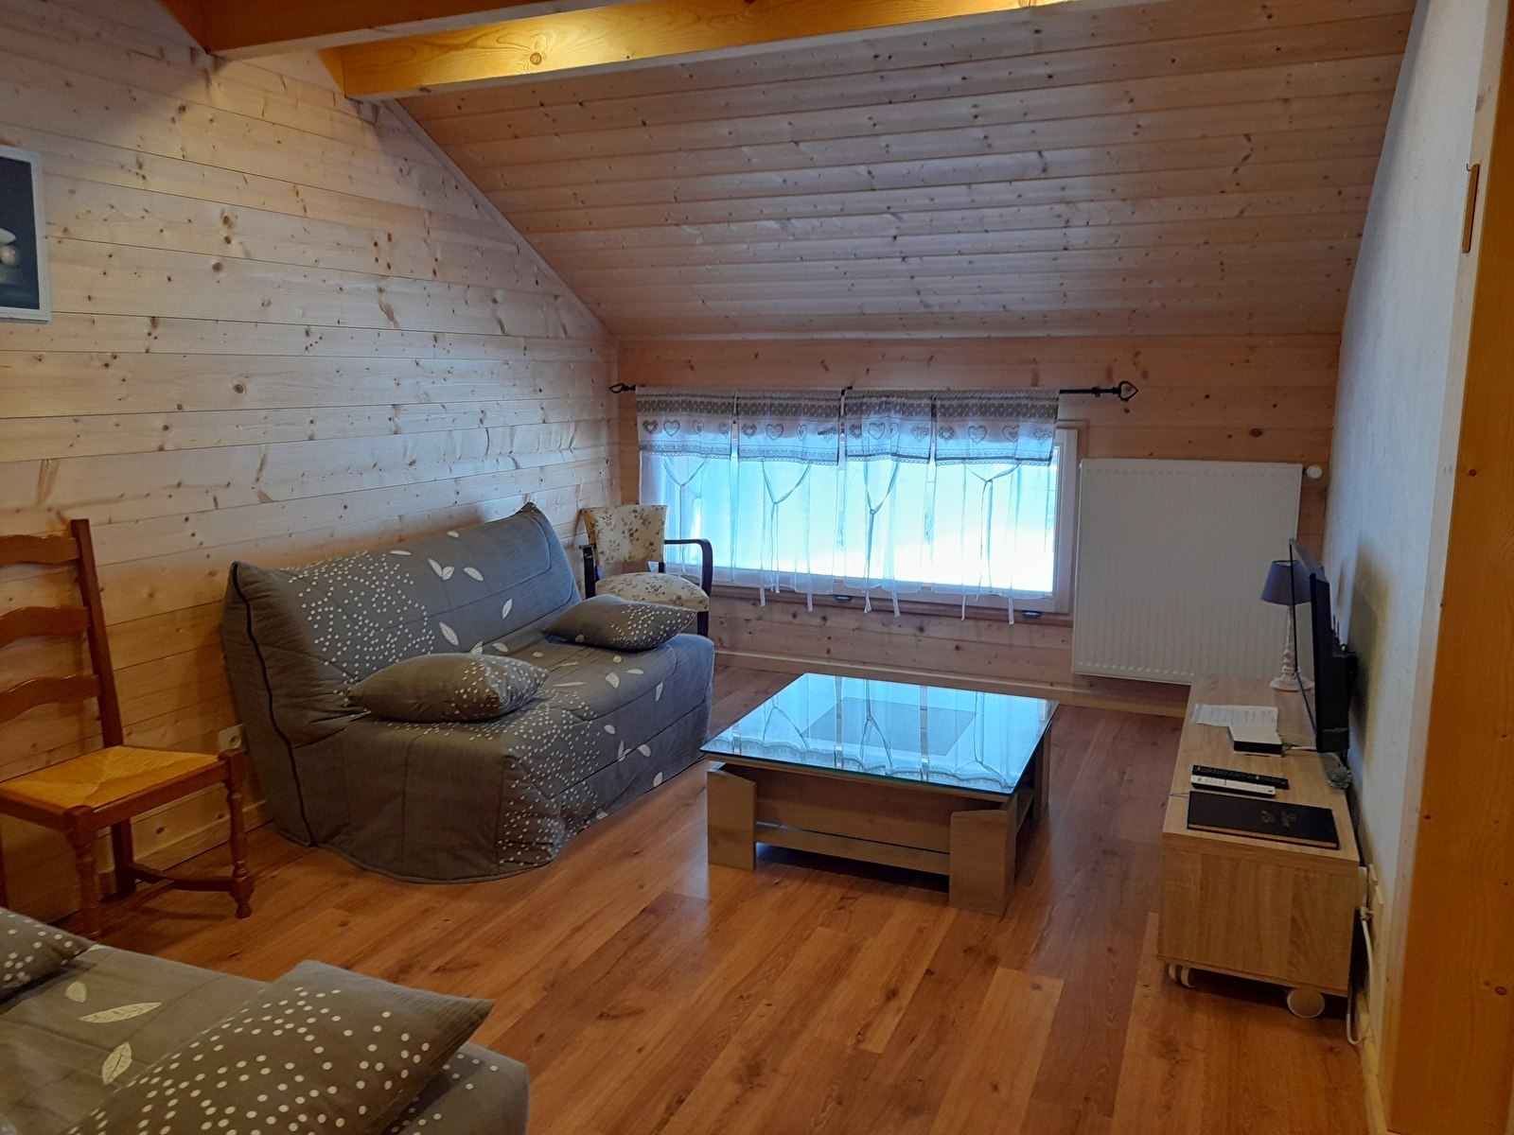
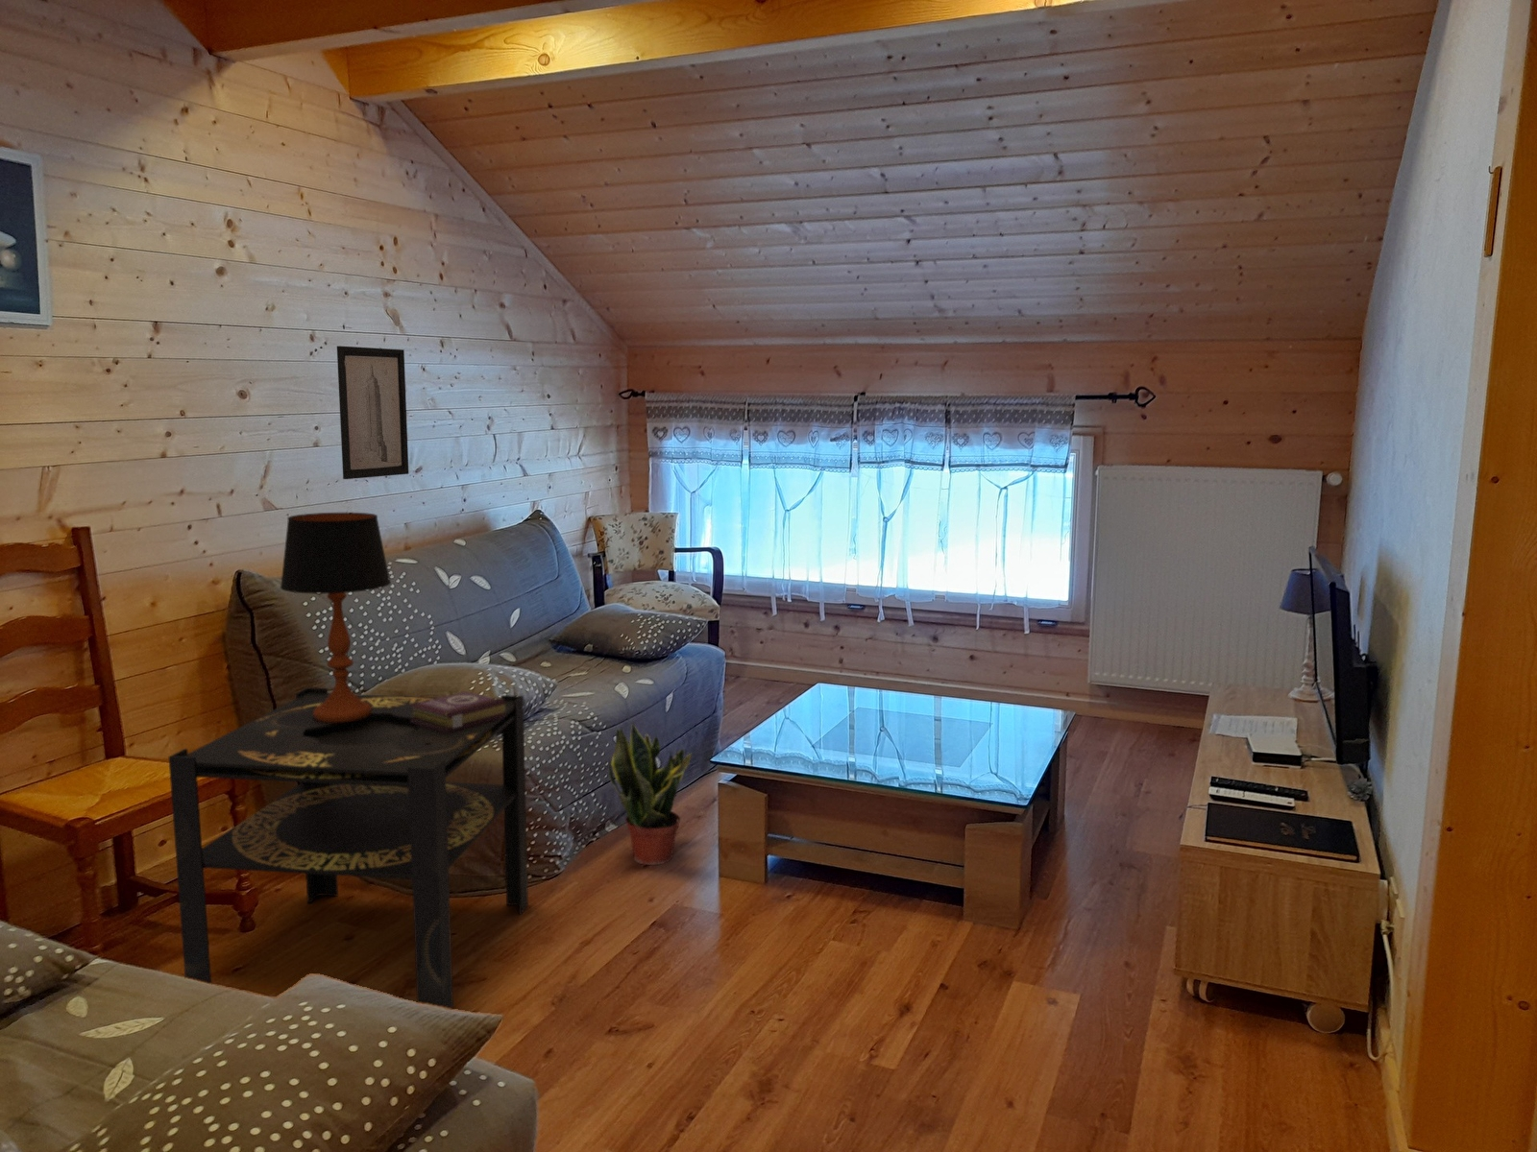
+ side table (368, 839)
+ table lamp (338, 611)
+ wall art (374, 411)
+ potted plant (660, 785)
+ book (457, 704)
